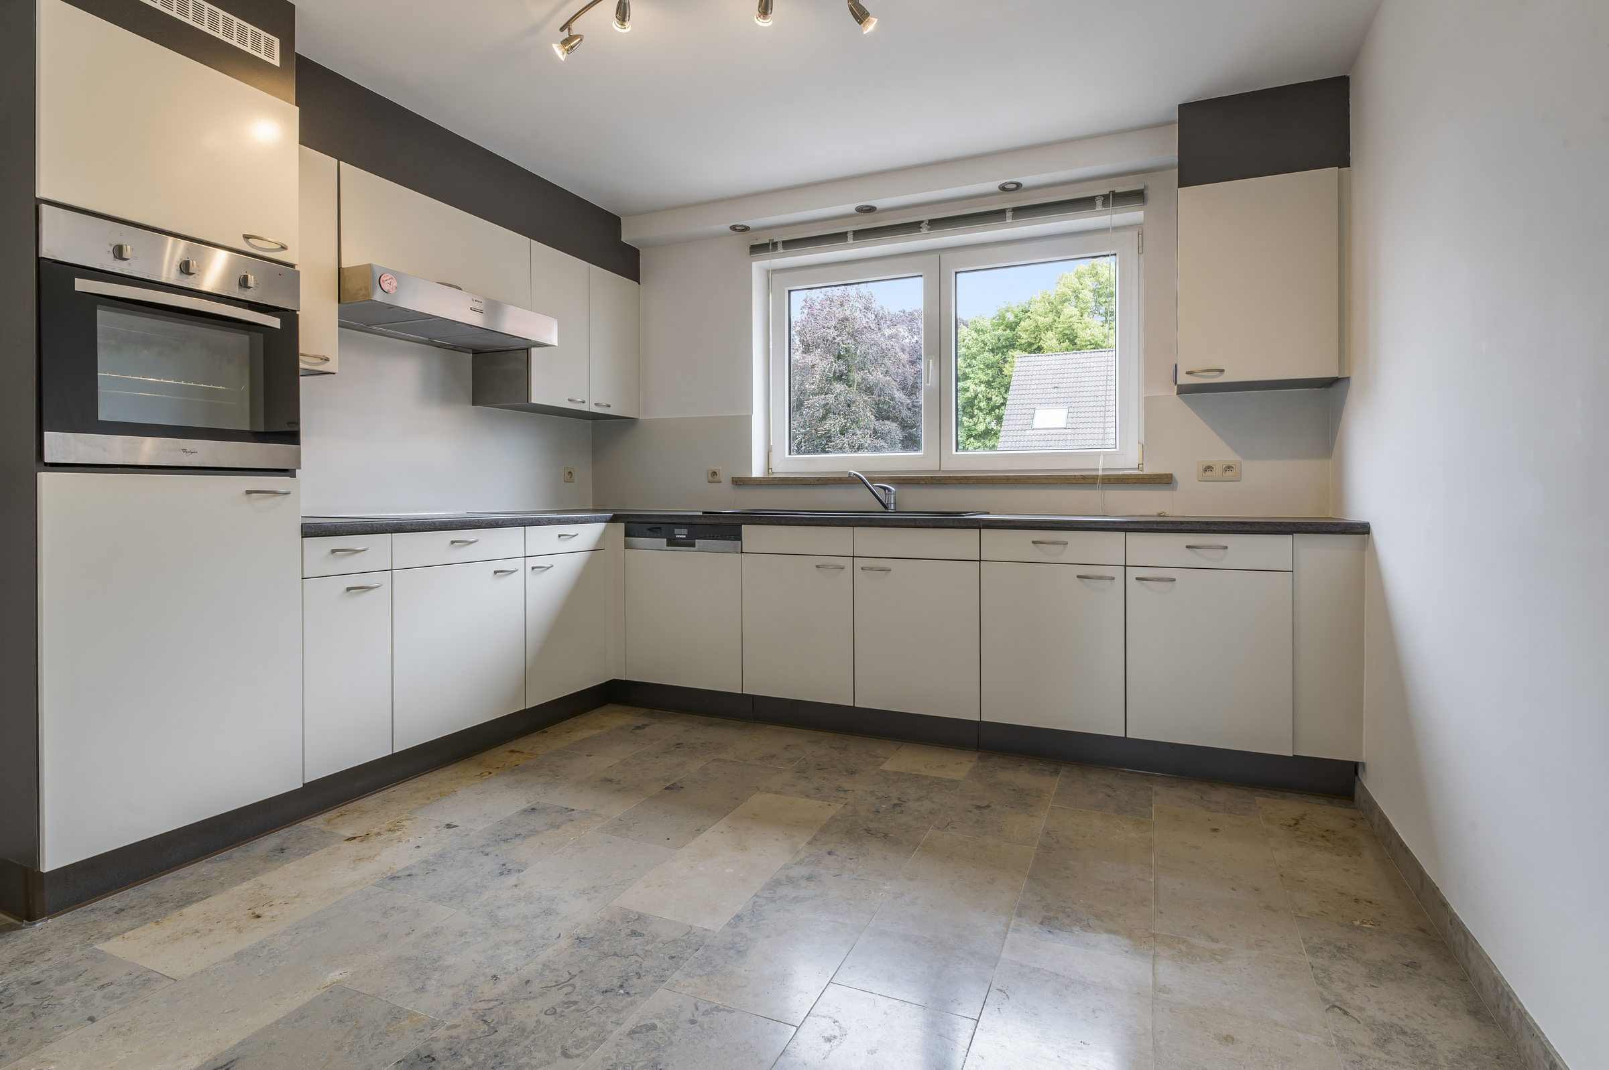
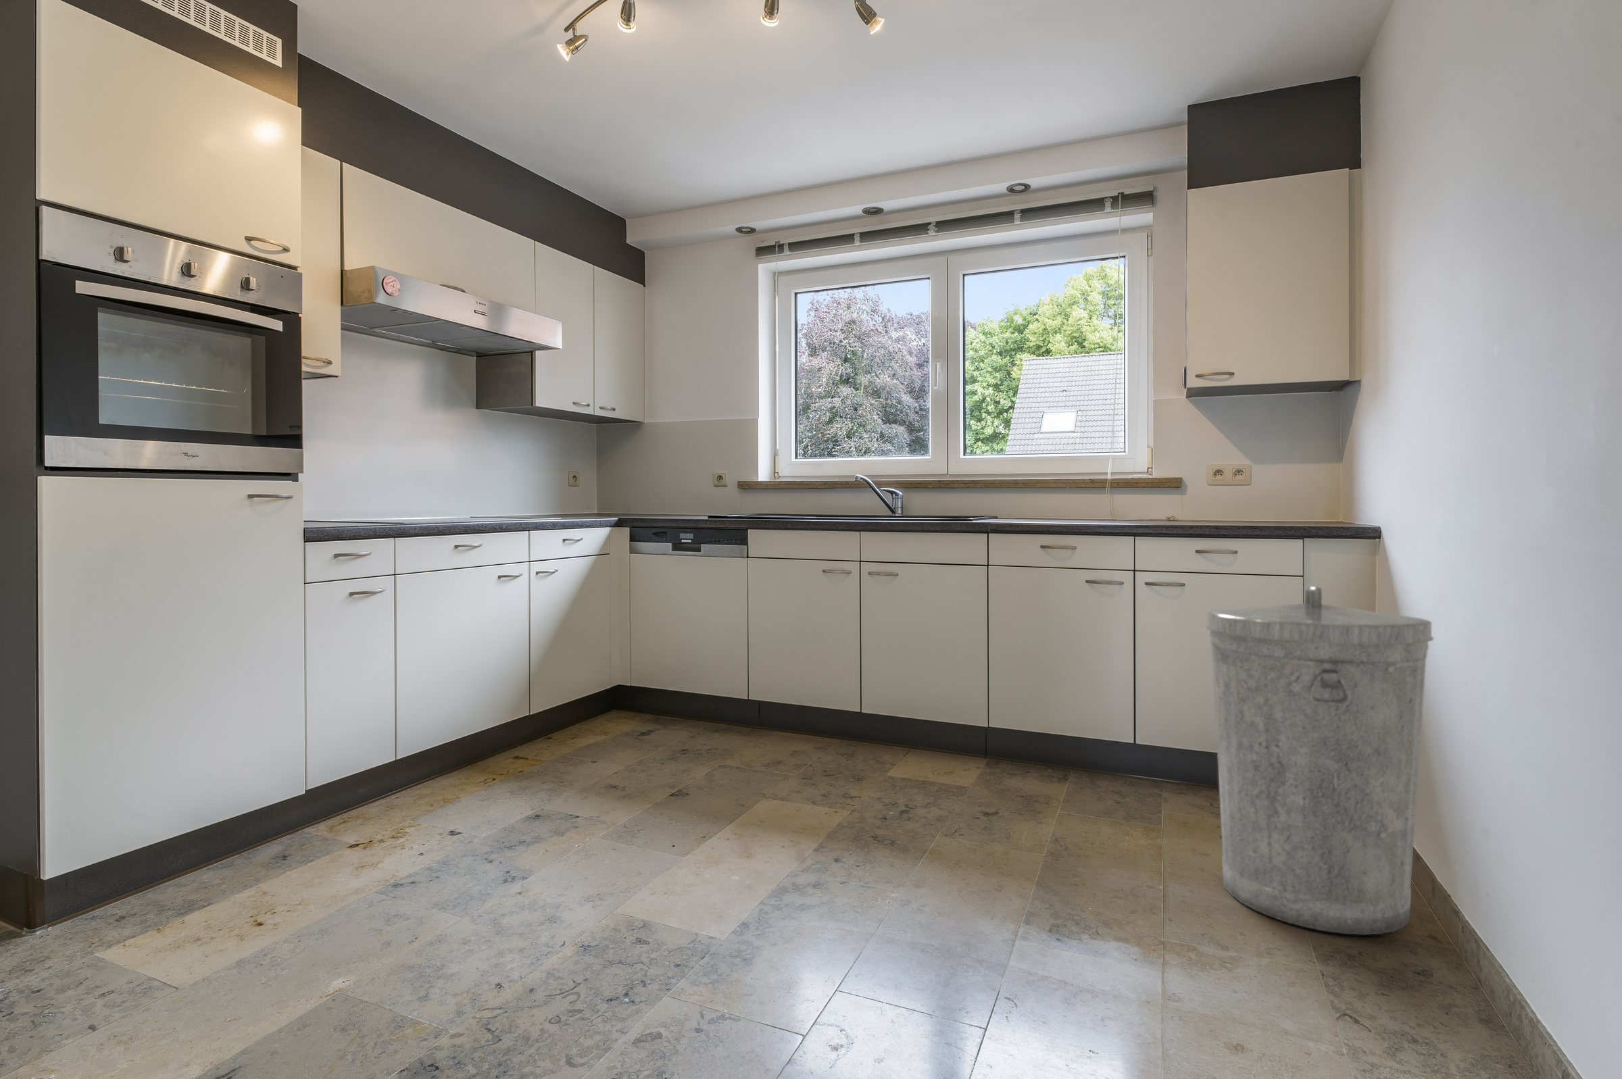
+ trash can (1311, 741)
